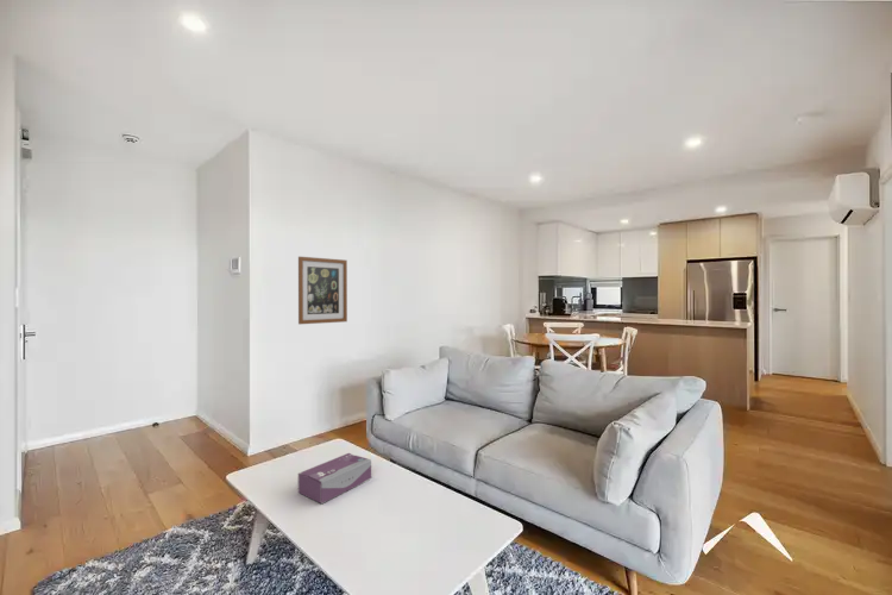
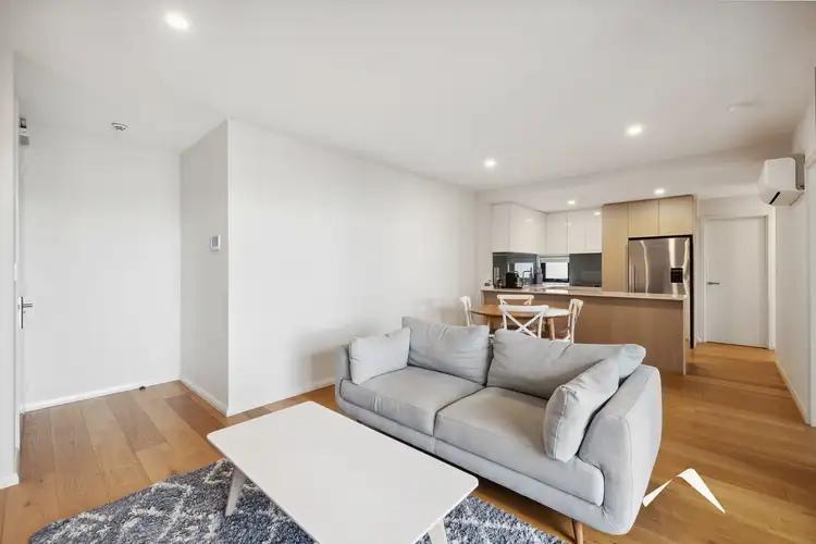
- tissue box (335, 475)
- wall art (323, 290)
